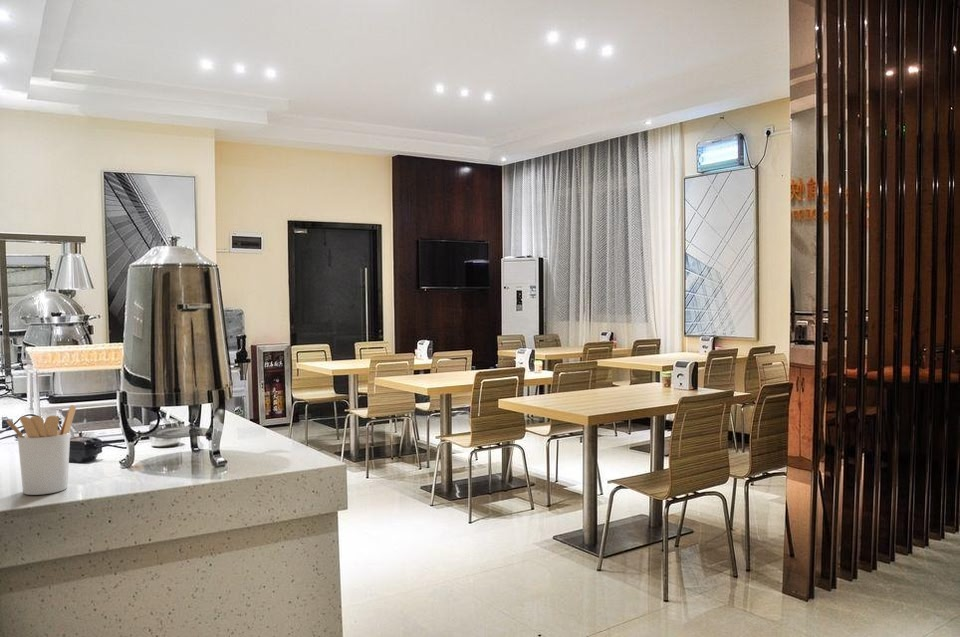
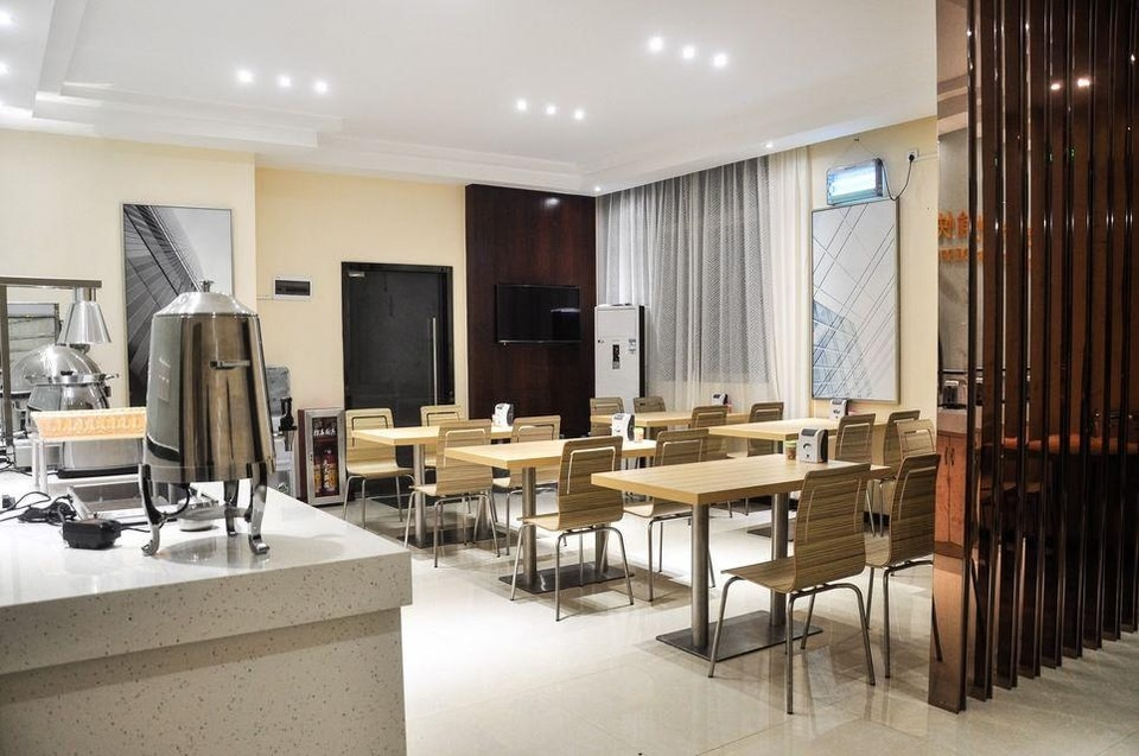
- utensil holder (43, 450)
